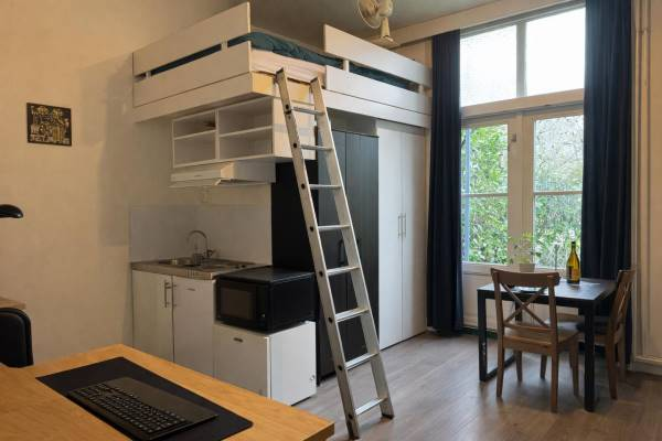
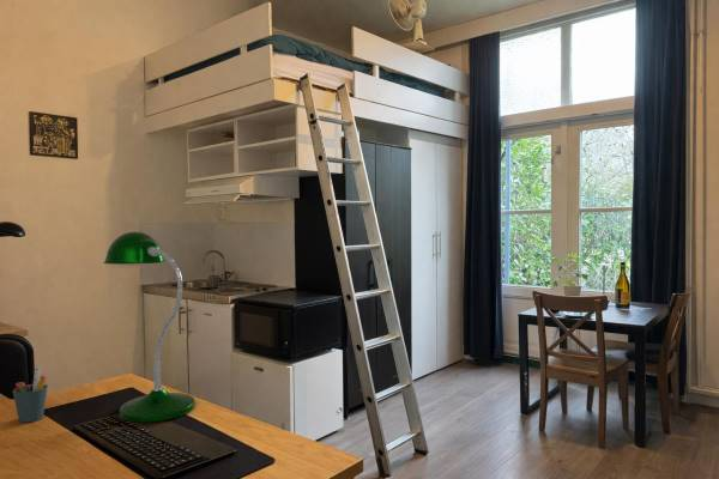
+ pen holder (31, 395)
+ desk lamp (163, 326)
